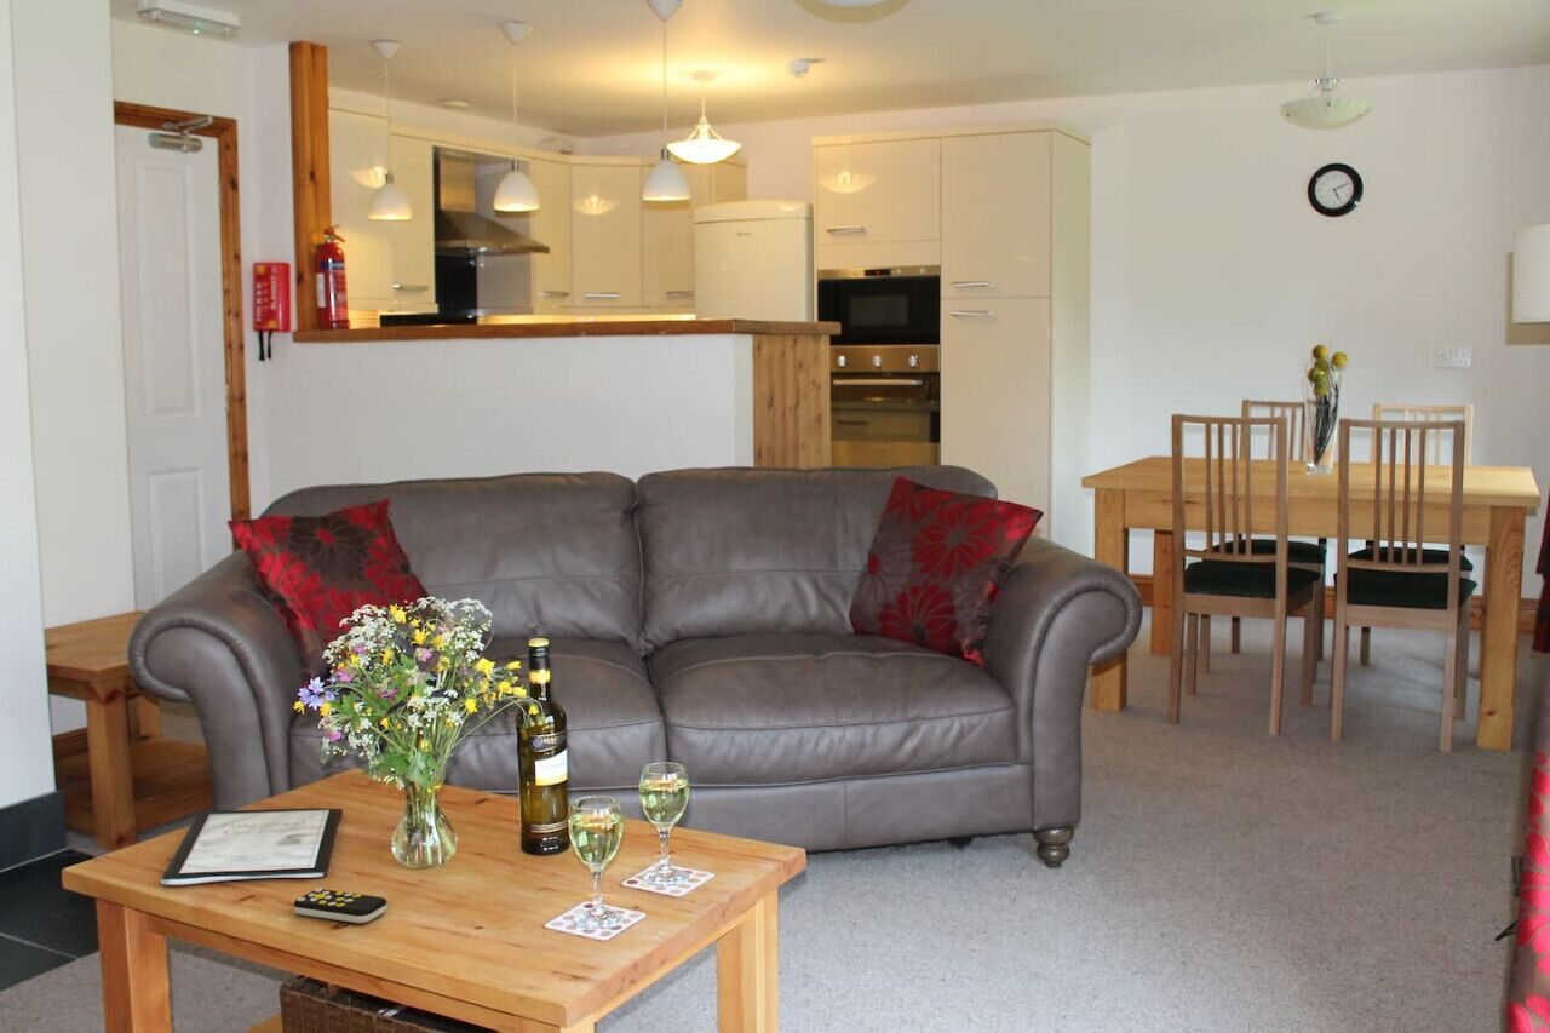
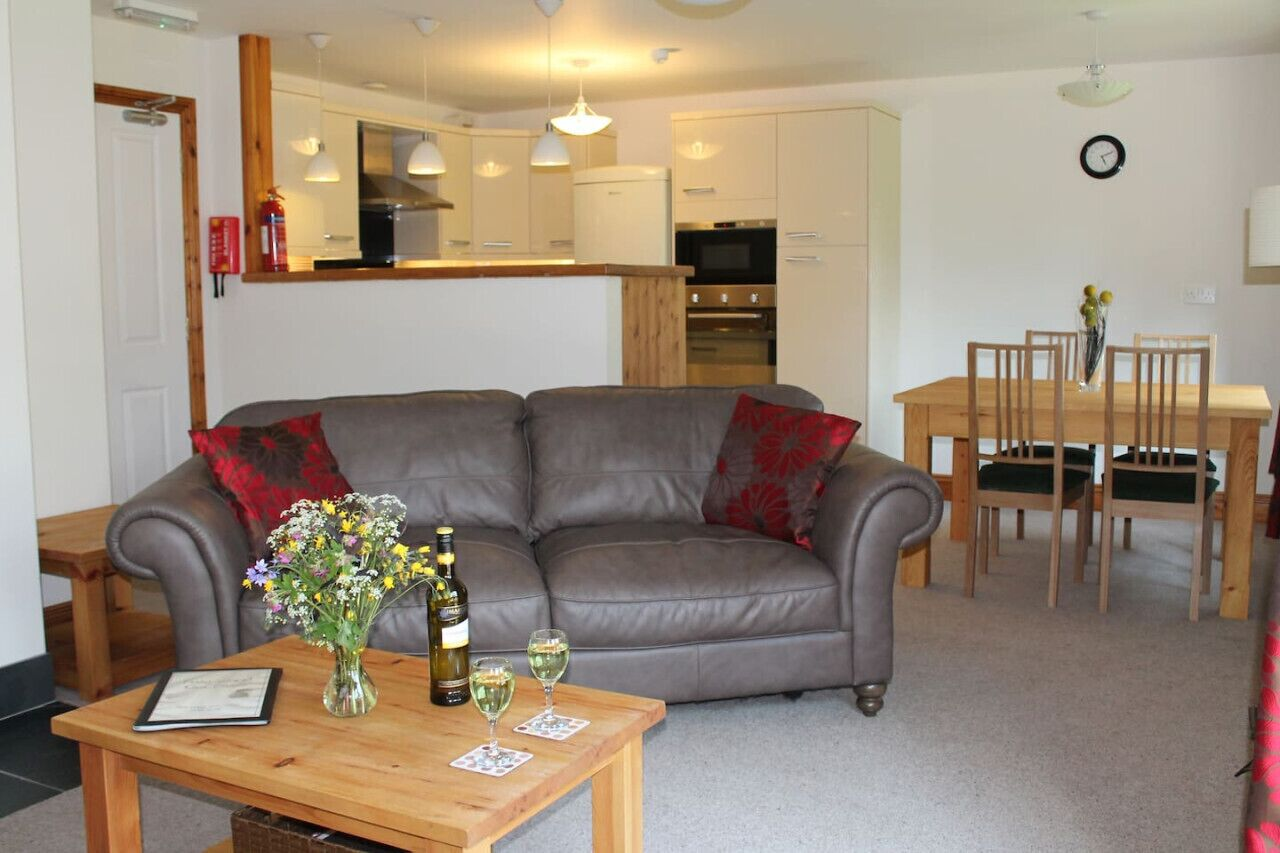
- remote control (340, 905)
